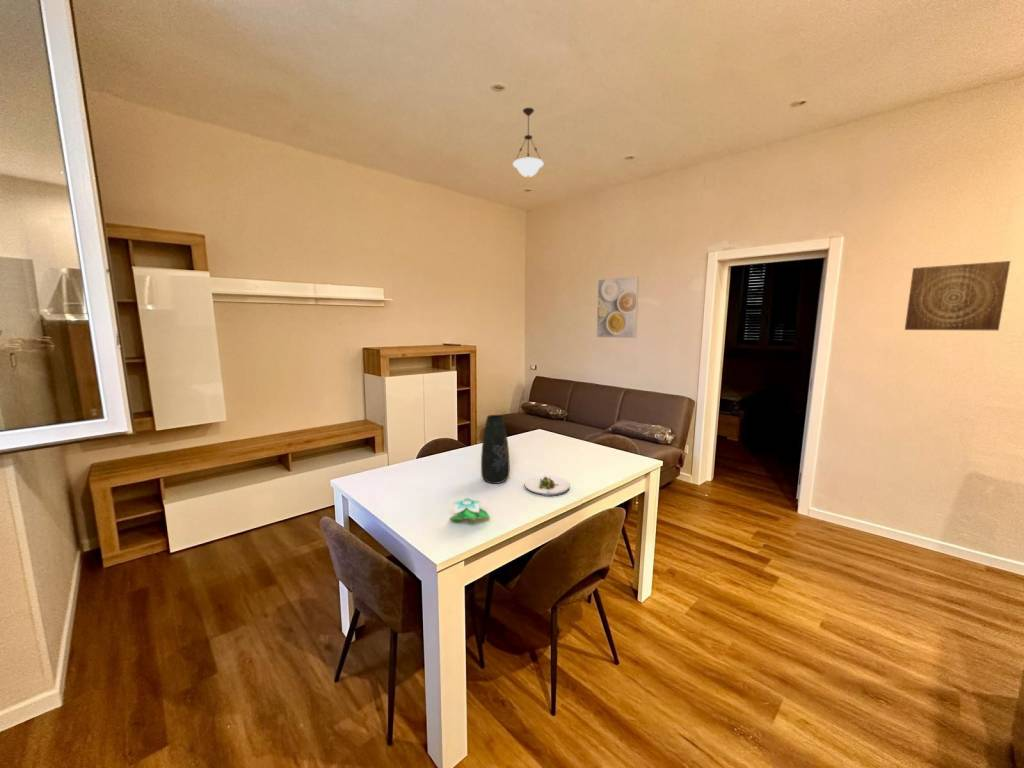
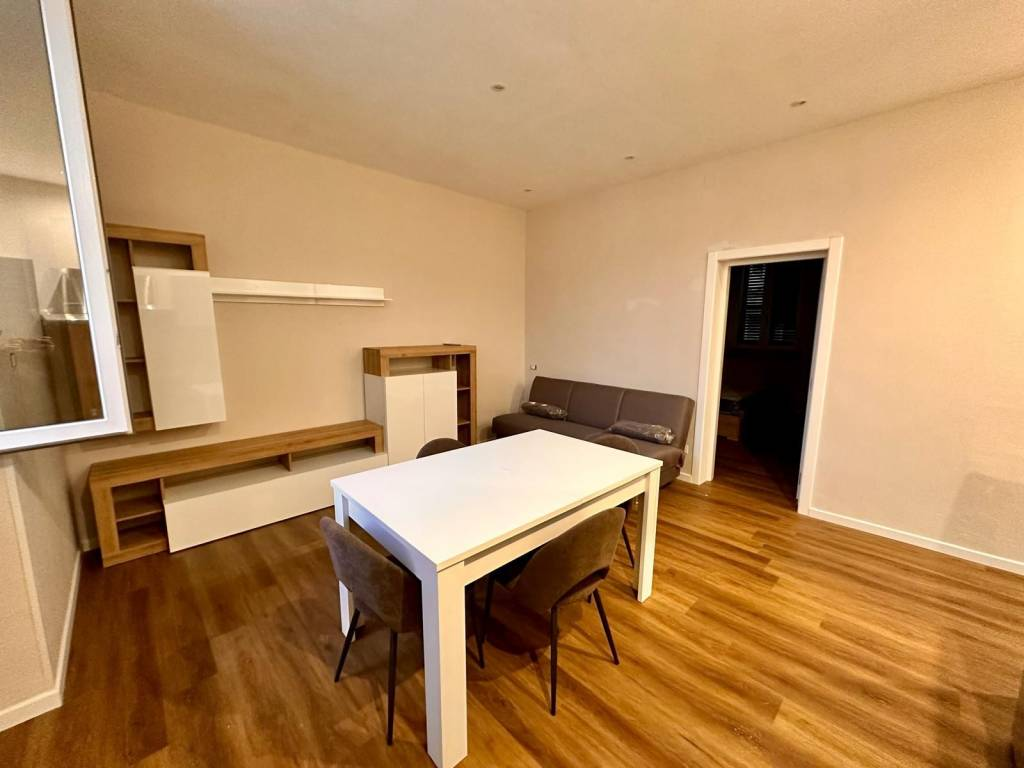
- wall art (953, 297)
- pendant light (528, 144)
- flower (469, 512)
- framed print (616, 308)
- vase (495, 448)
- salad plate (547, 482)
